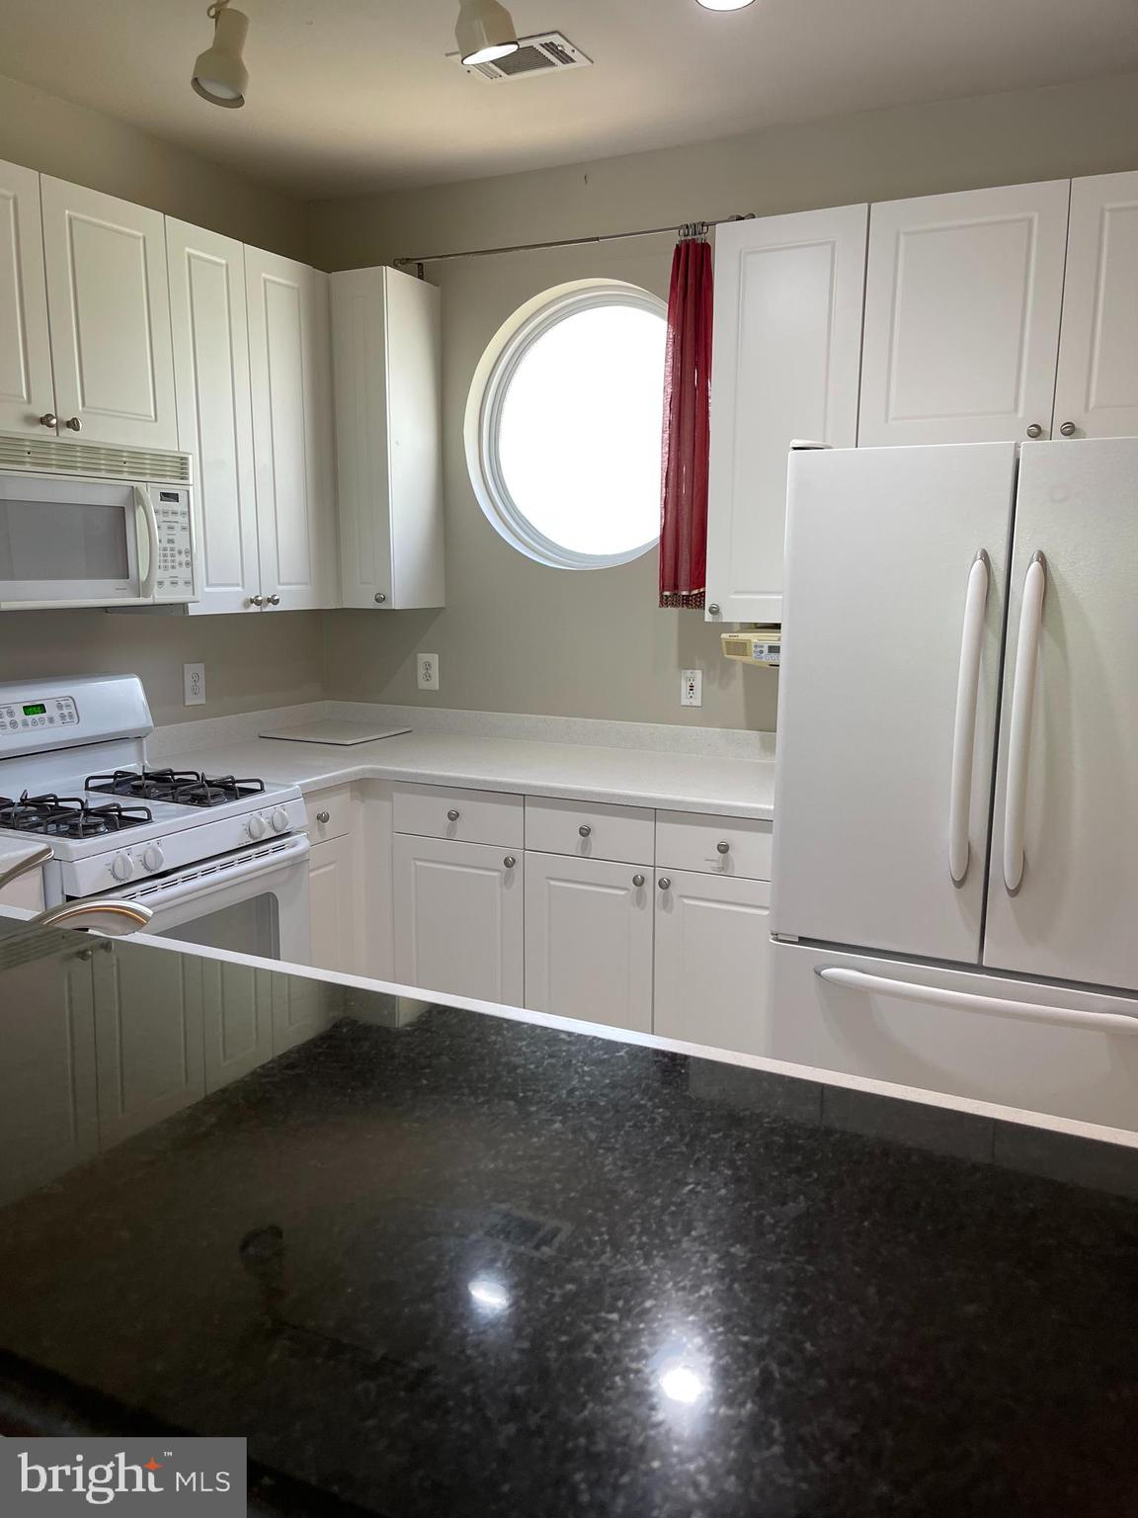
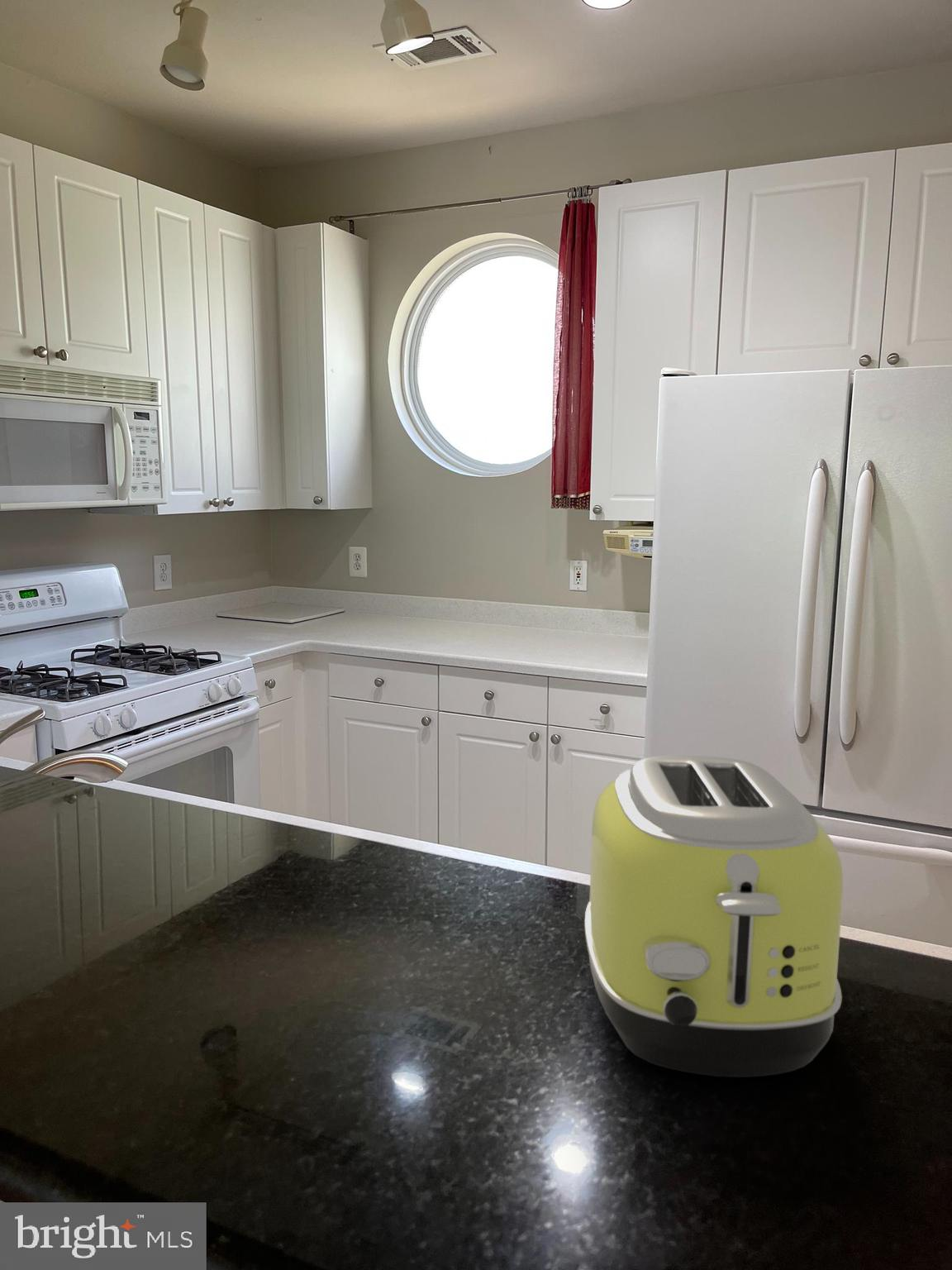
+ toaster (707, 900)
